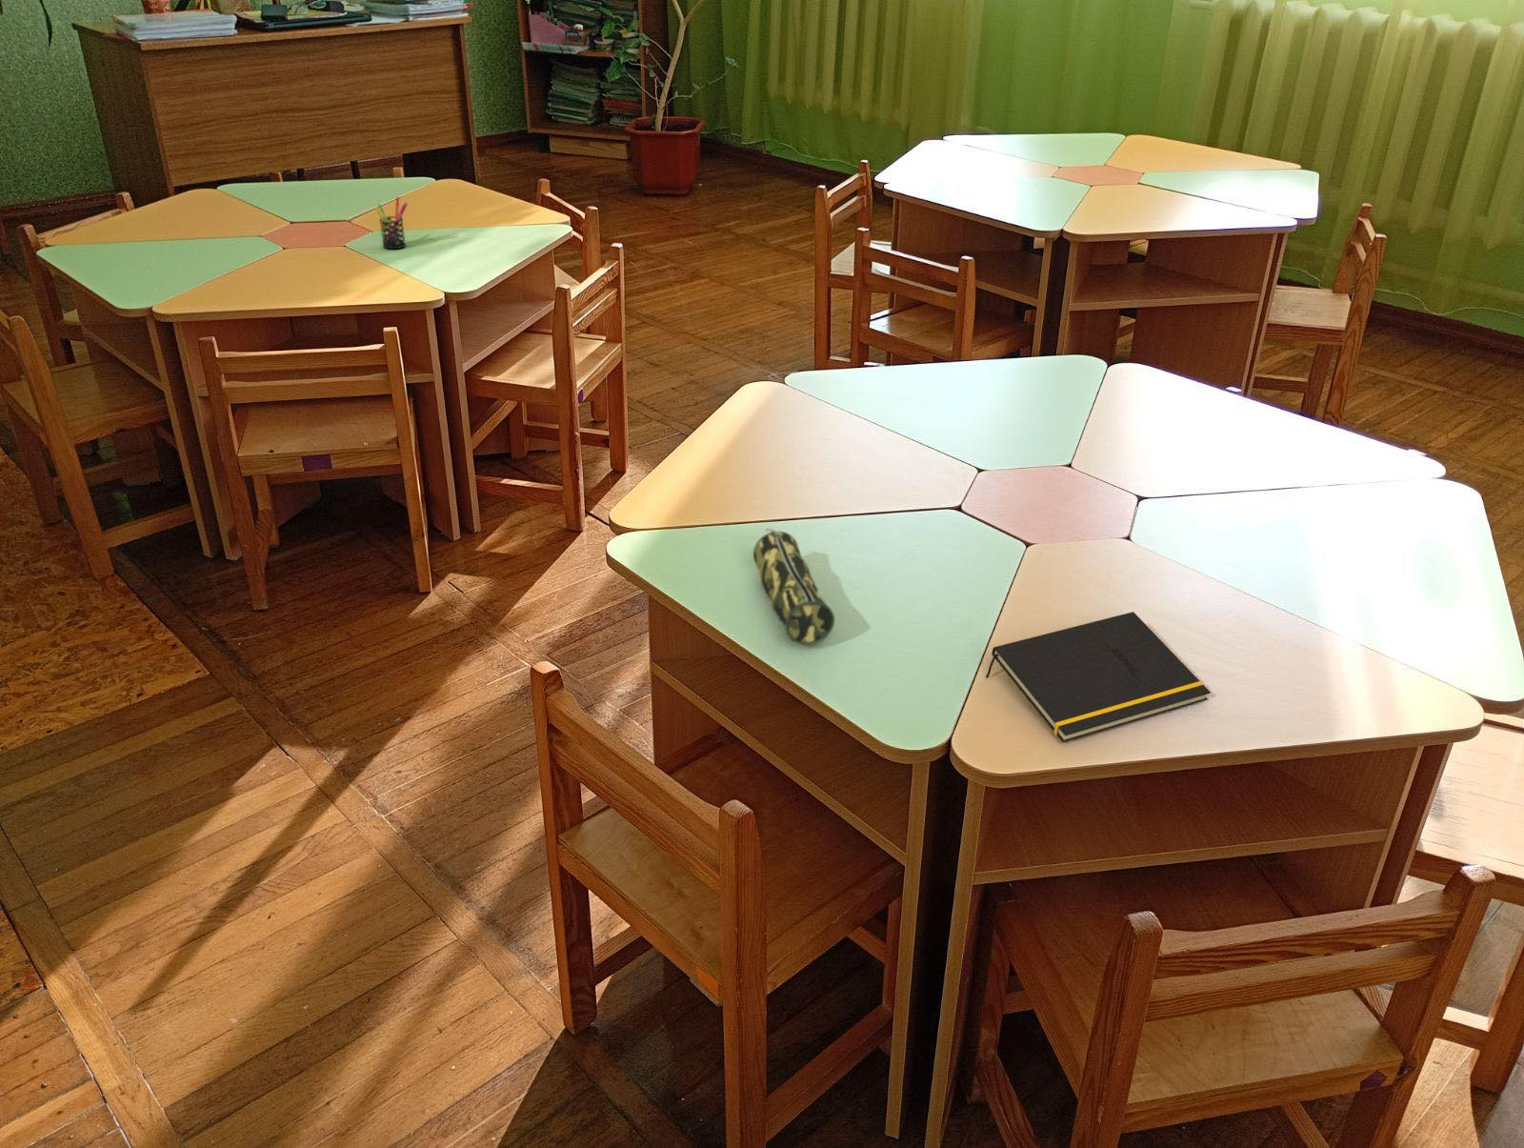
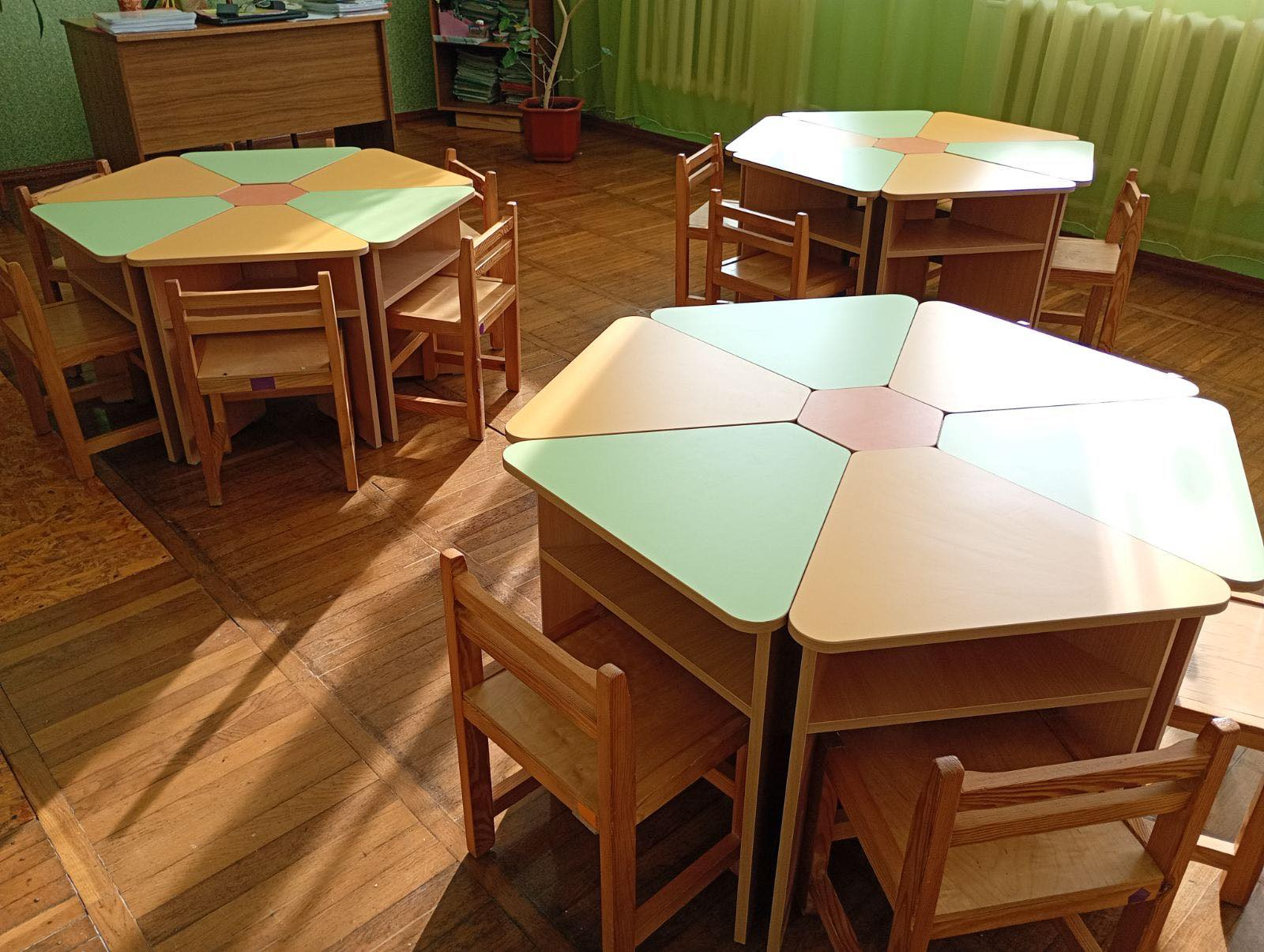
- pen holder (391, 222)
- notepad (1100, 673)
- pencil case (791, 585)
